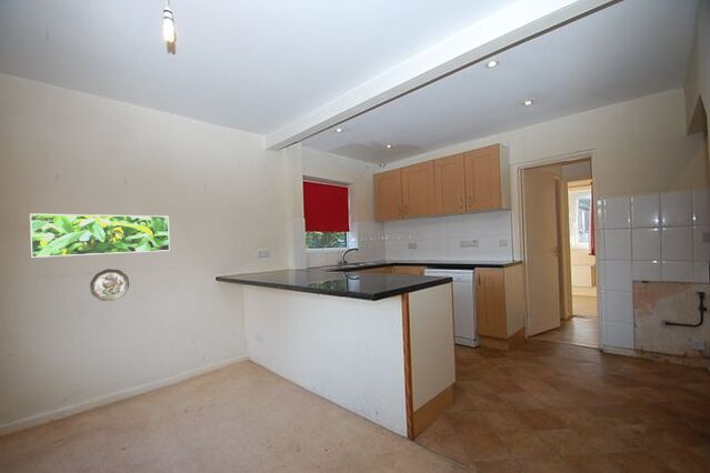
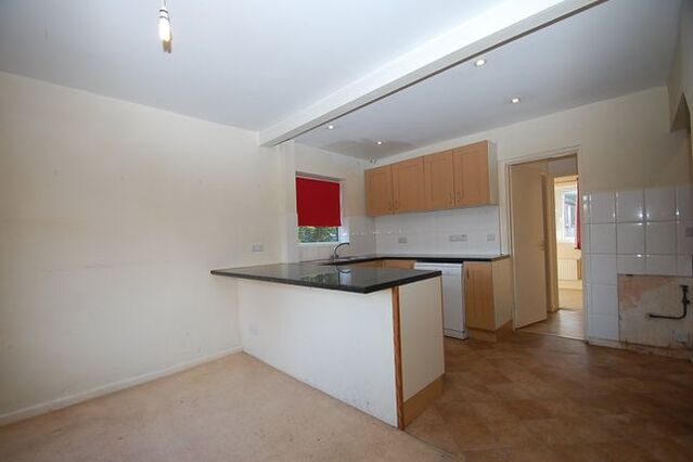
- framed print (108, 234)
- decorative plate (110, 284)
